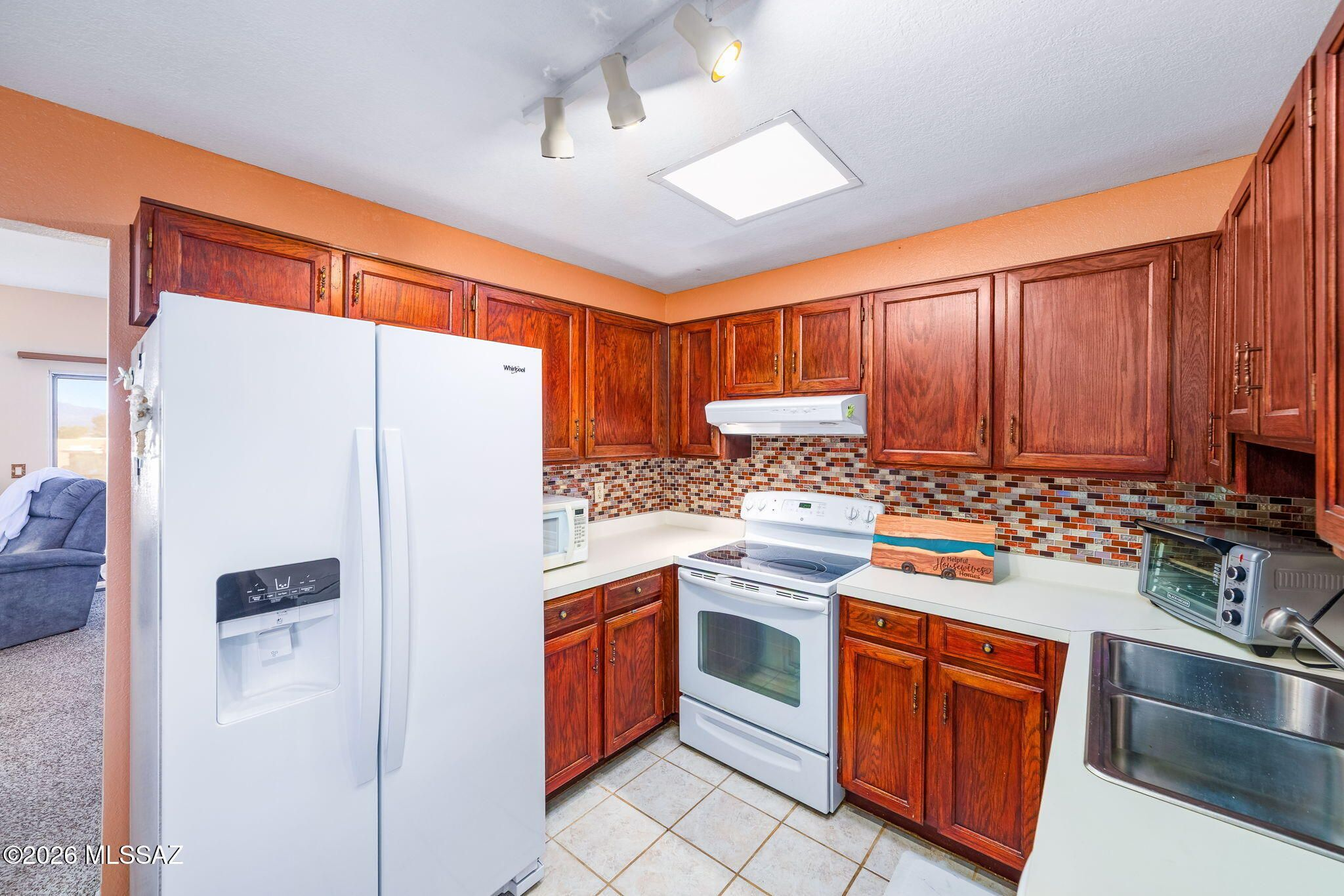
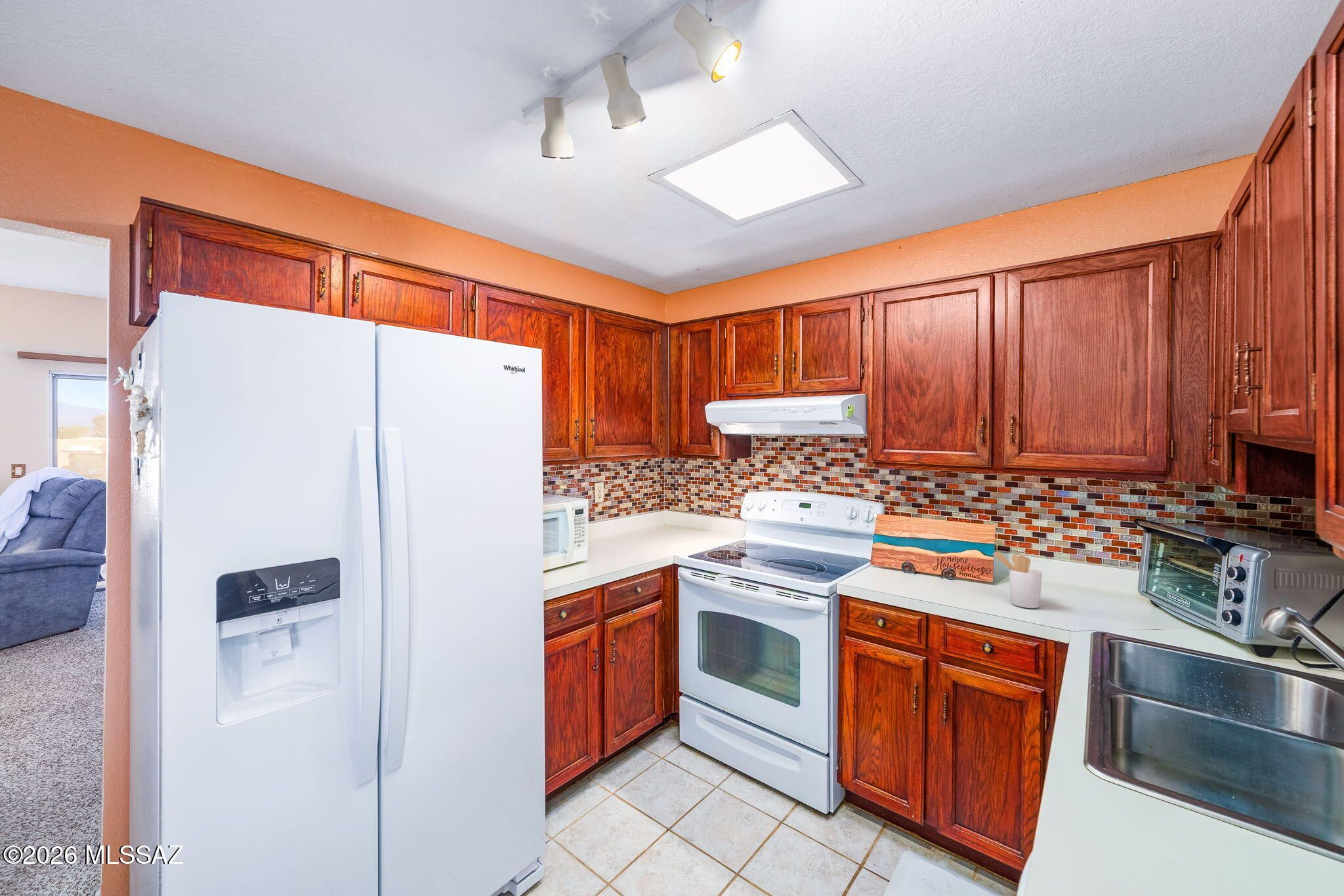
+ utensil holder (1016, 577)
